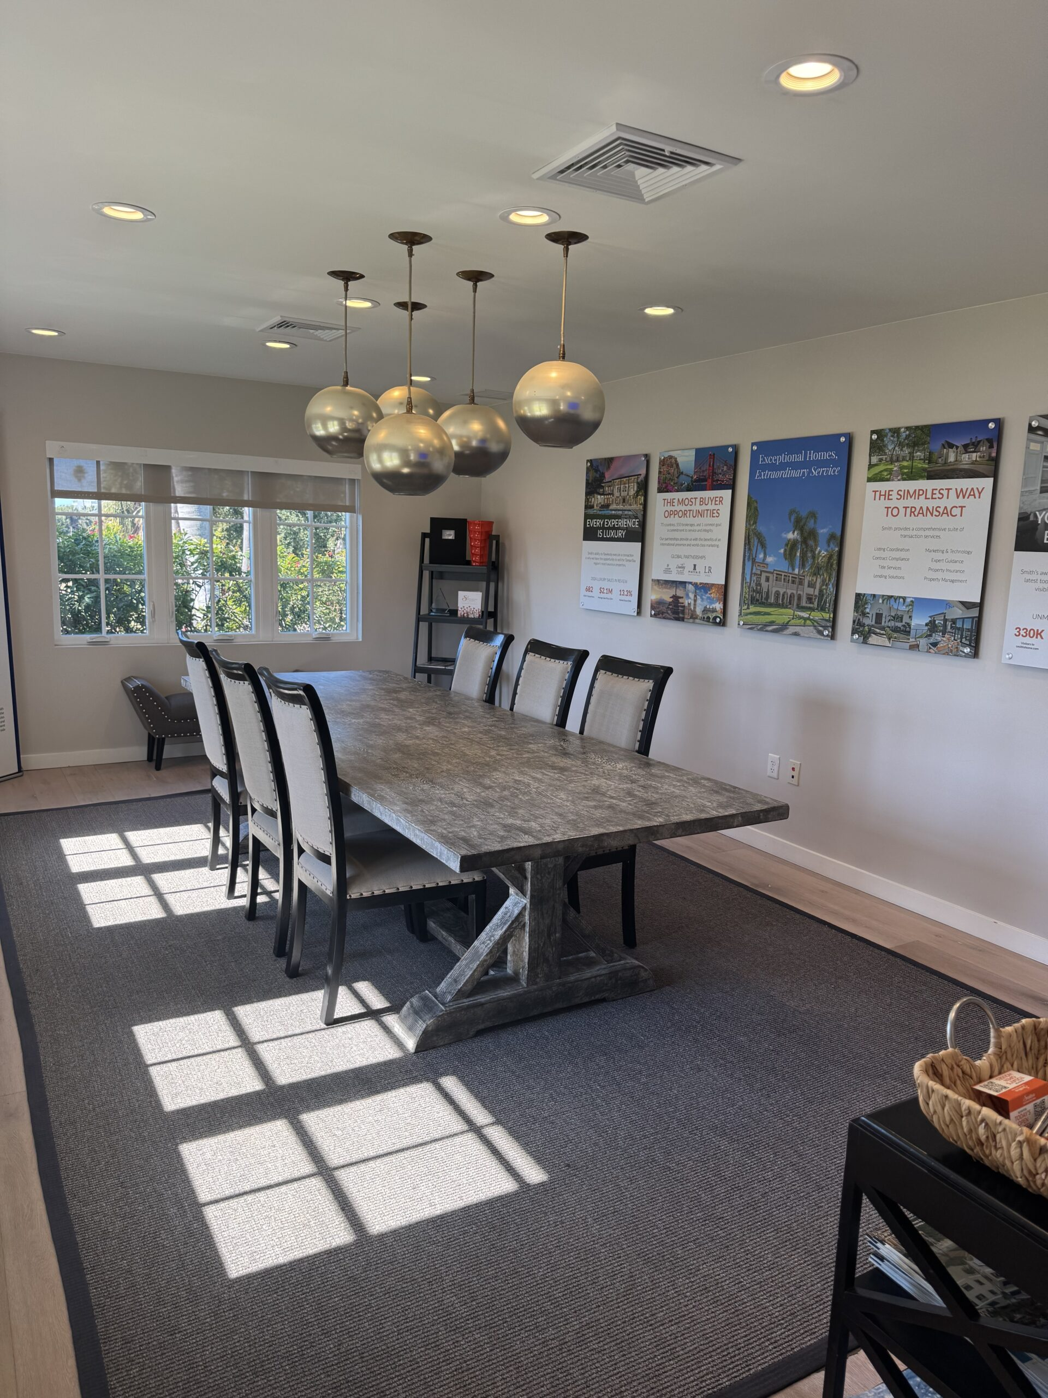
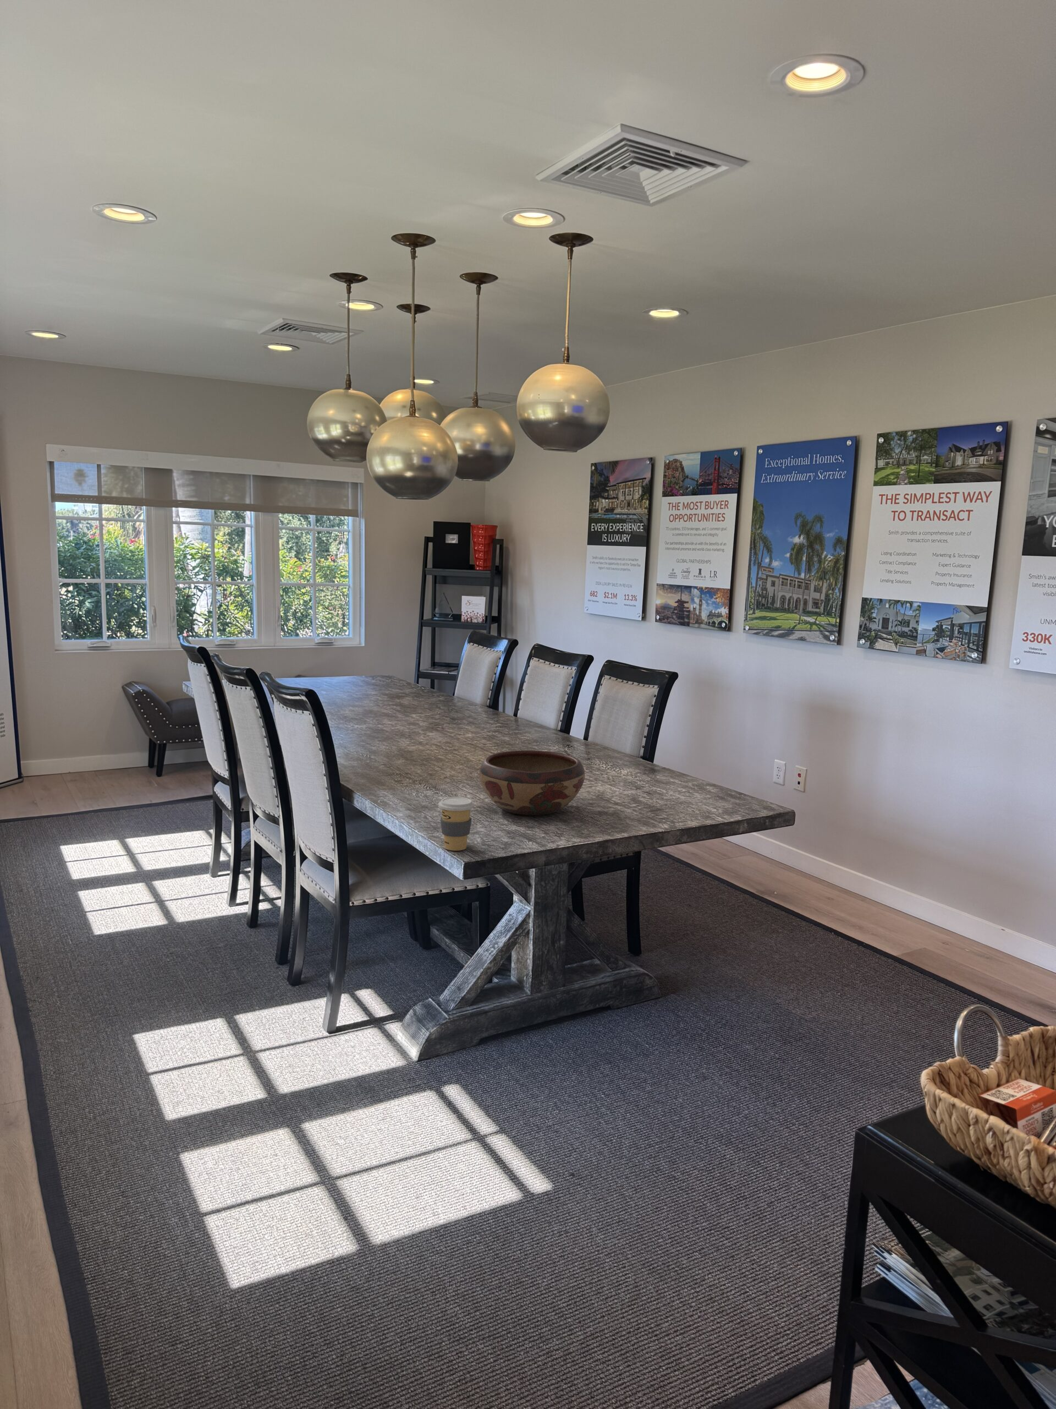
+ coffee cup (456, 824)
+ decorative bowl (531, 784)
